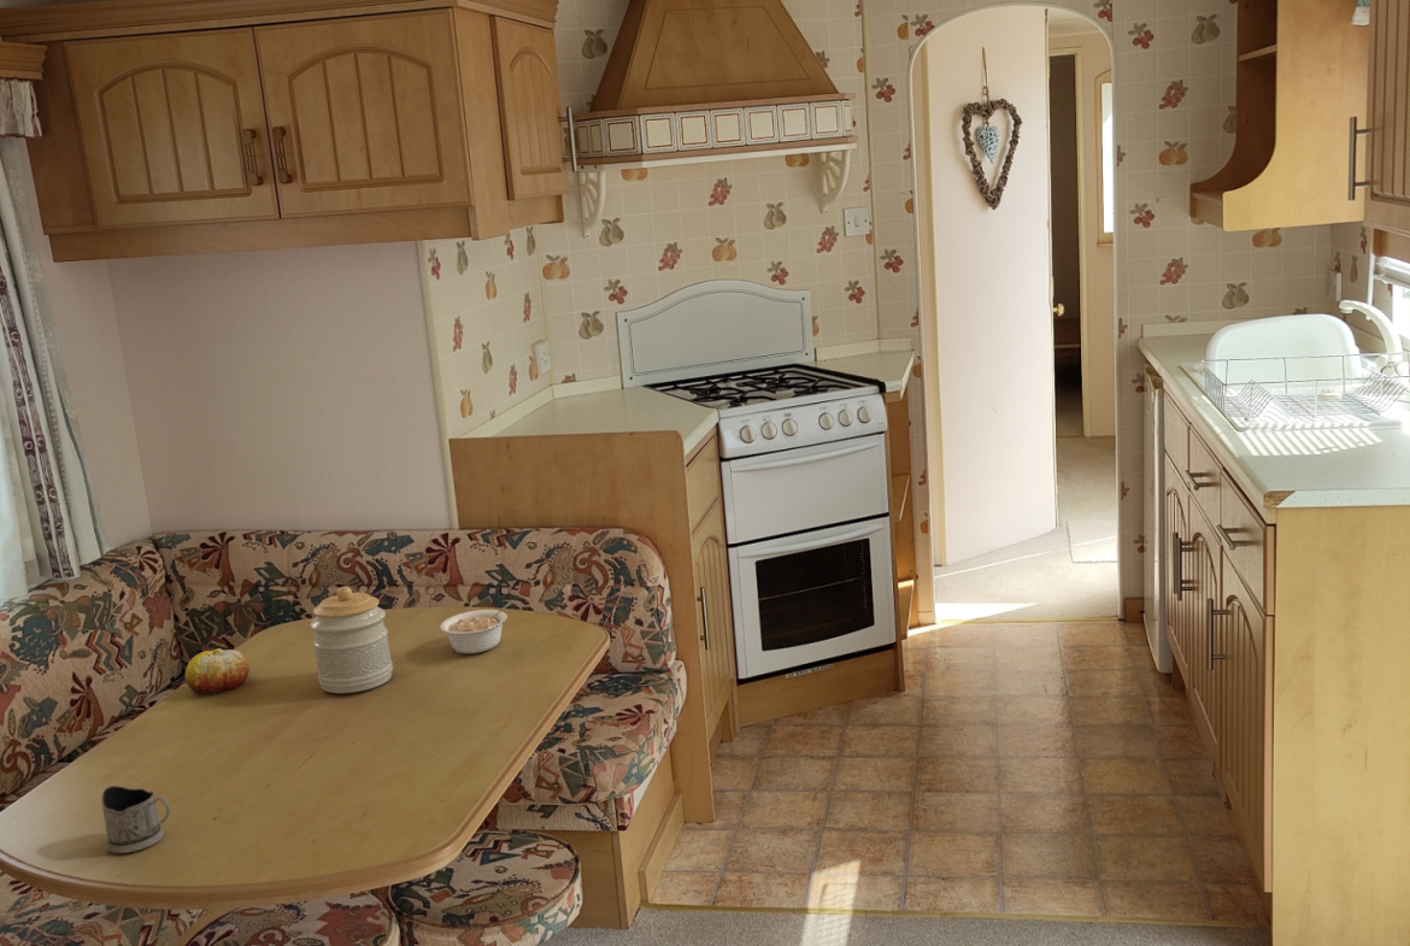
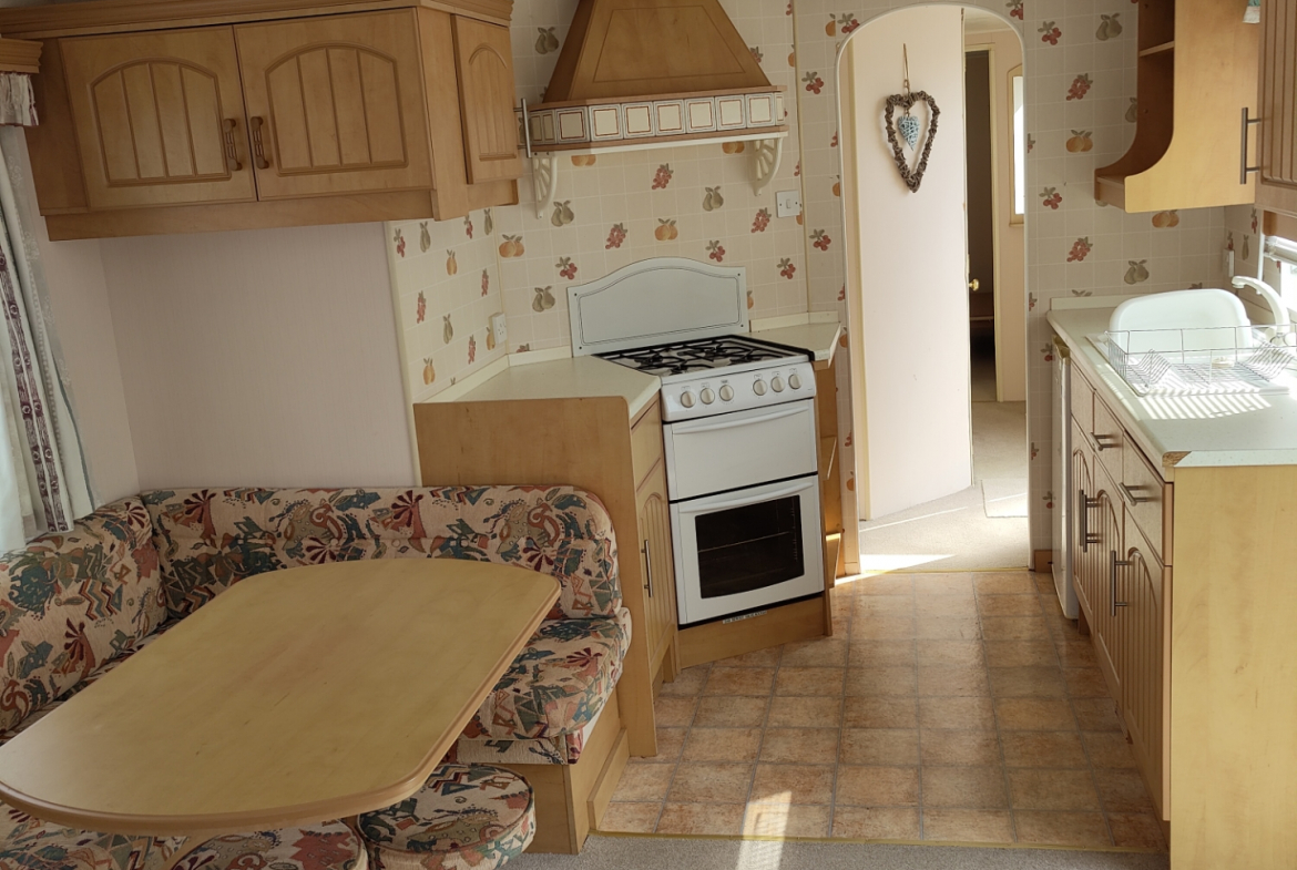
- tea glass holder (139, 815)
- fruit (218, 668)
- legume (475, 629)
- jar (349, 634)
